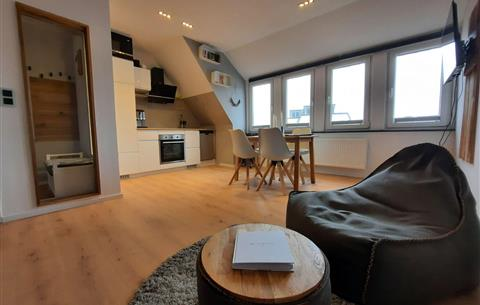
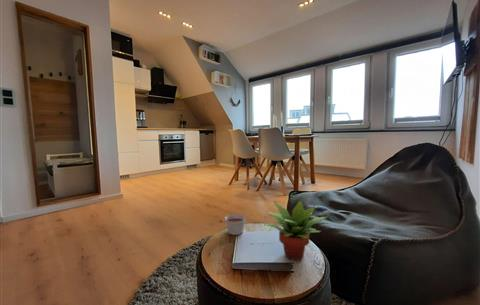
+ candle (235, 224)
+ succulent plant (295, 229)
